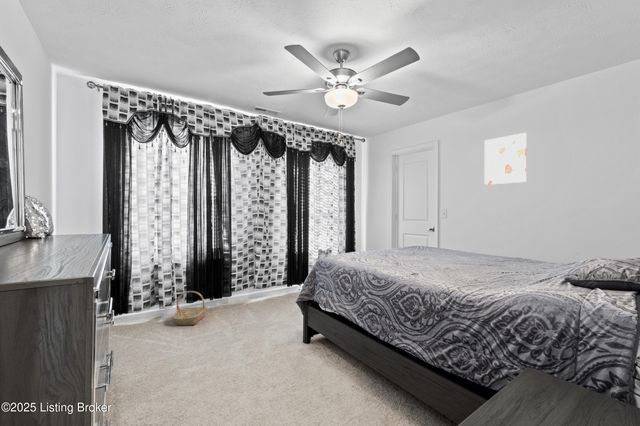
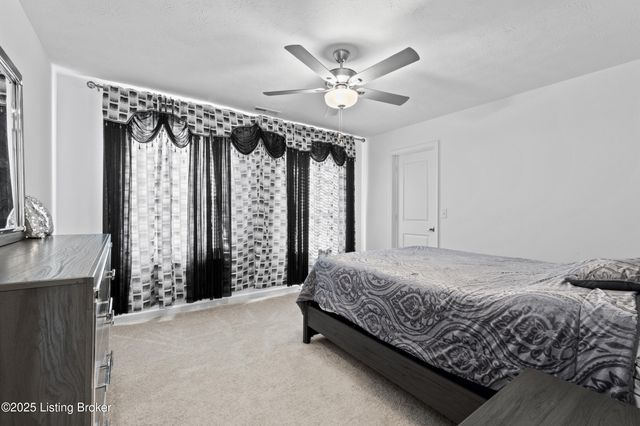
- wall art (504, 160)
- basket (192, 307)
